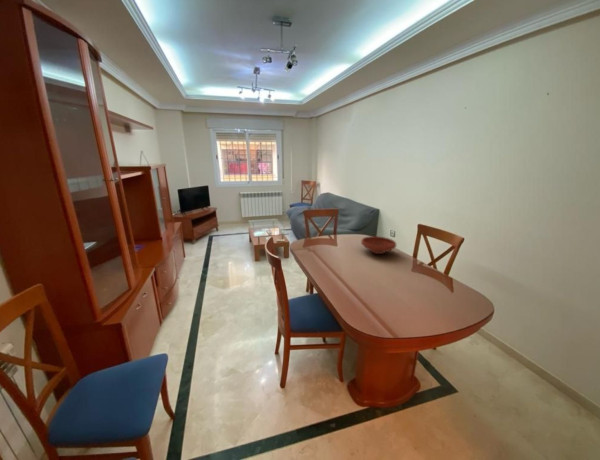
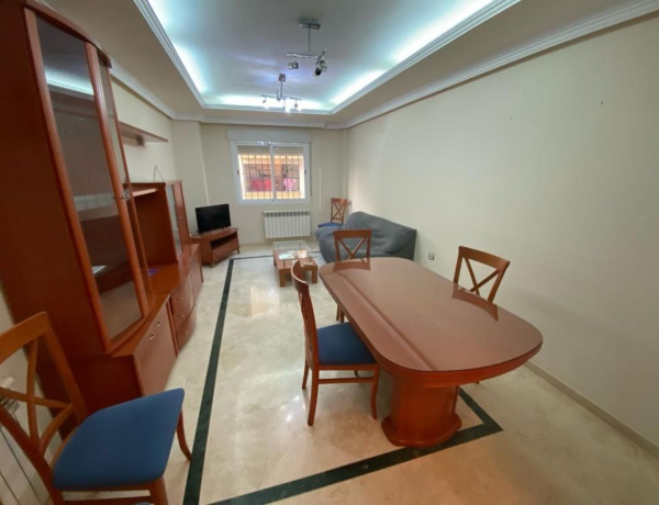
- bowl (378, 246)
